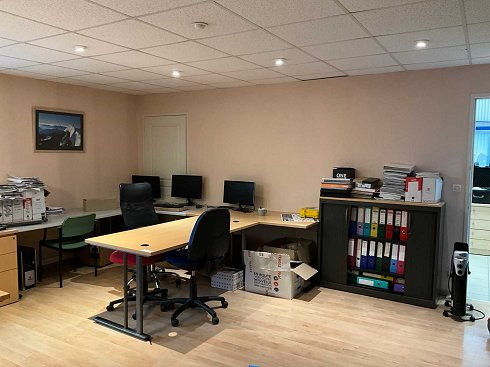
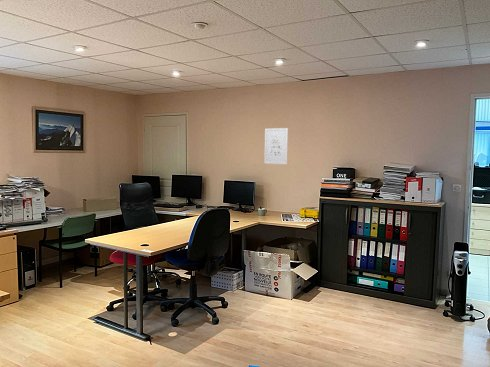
+ wall art (275, 146)
